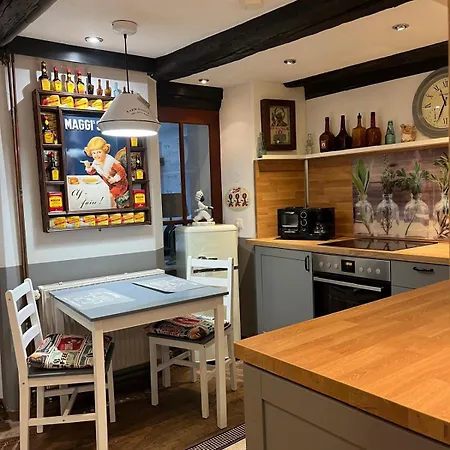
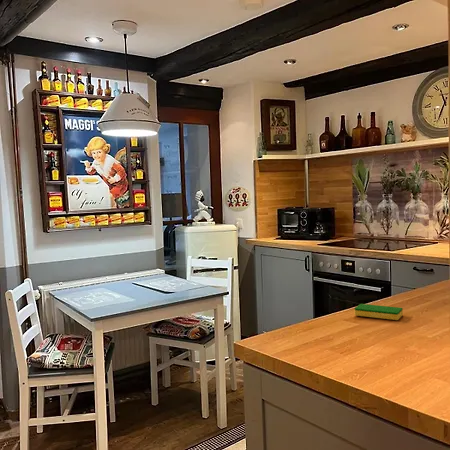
+ dish sponge (378, 311)
